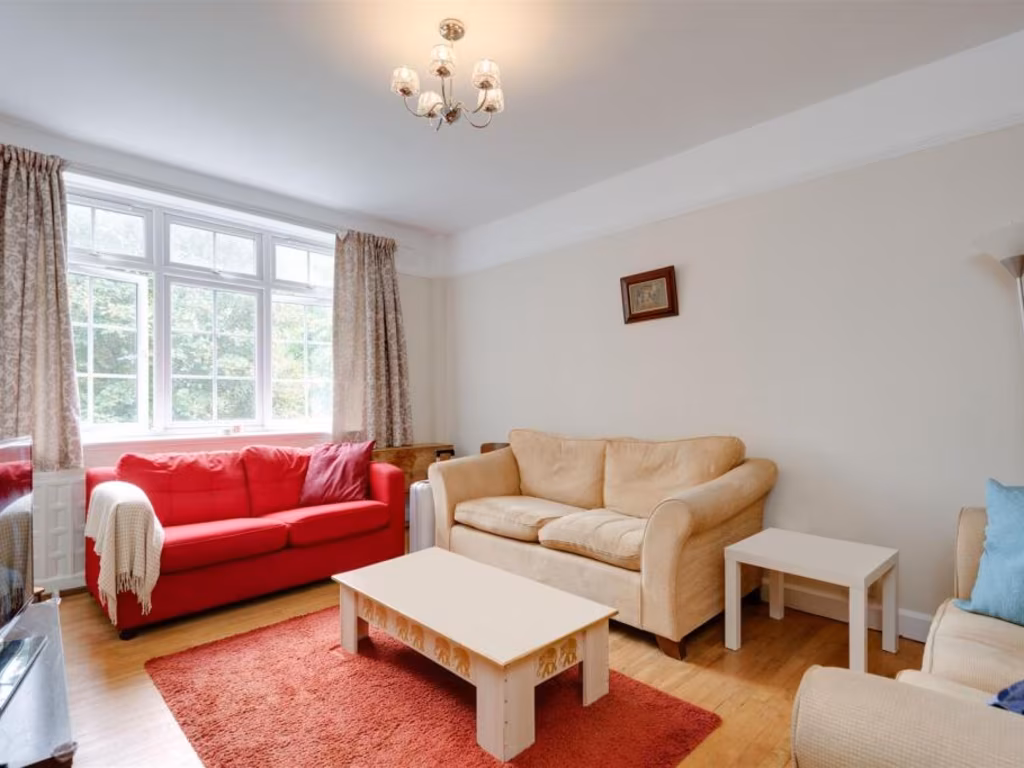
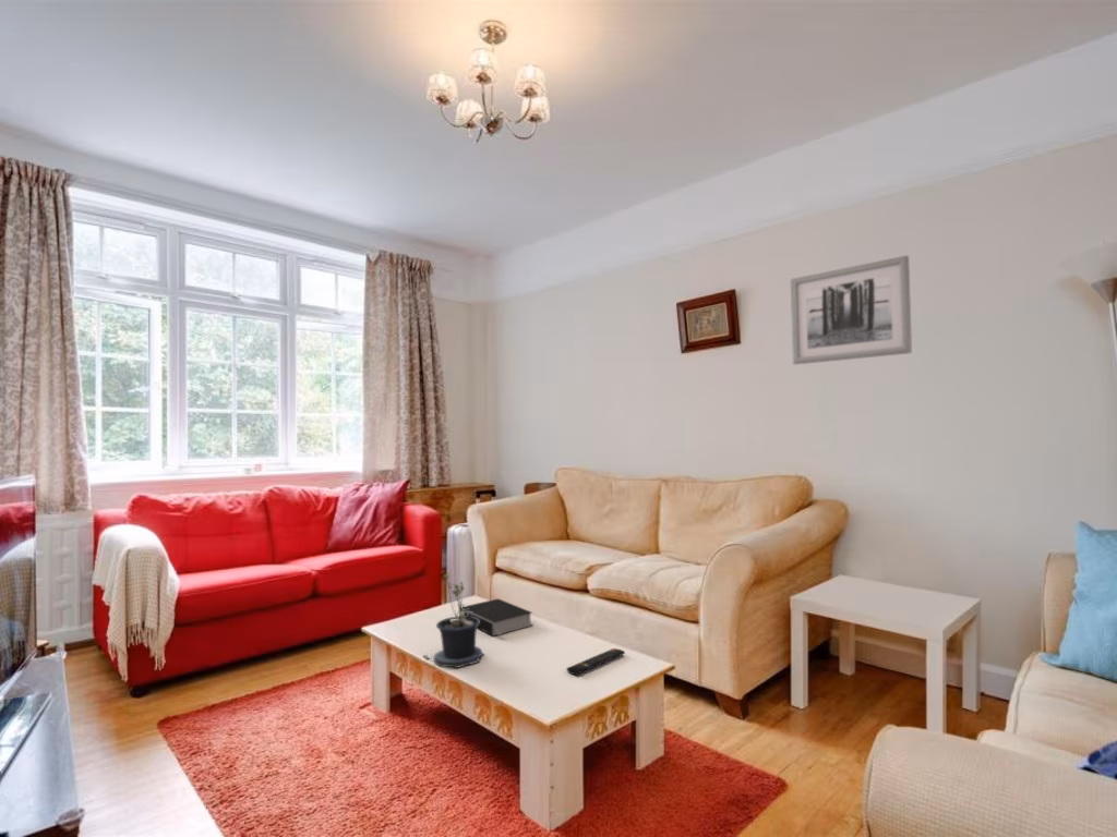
+ wall art (846, 313)
+ remote control (597, 660)
+ book (499, 617)
+ potted plant (455, 615)
